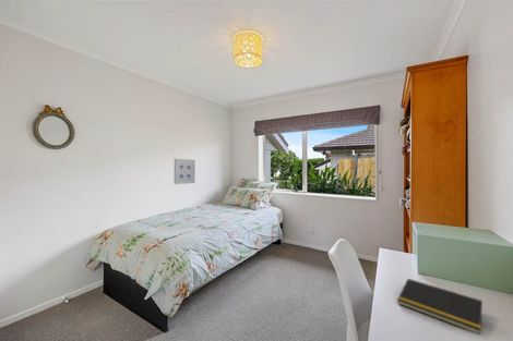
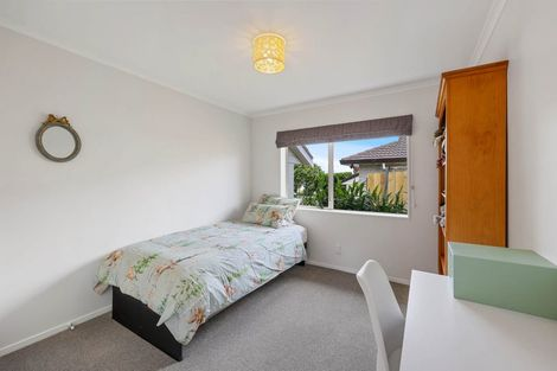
- wall art (184, 171)
- notepad (438, 302)
